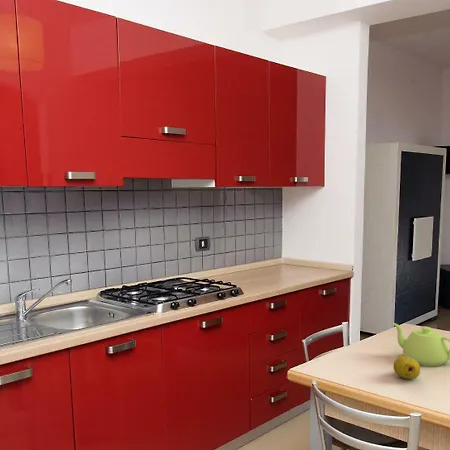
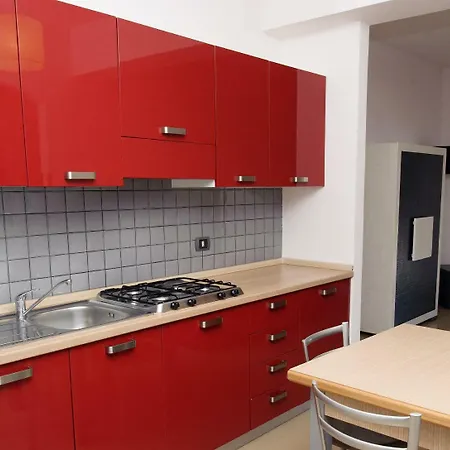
- fruit (407, 365)
- teapot (422, 343)
